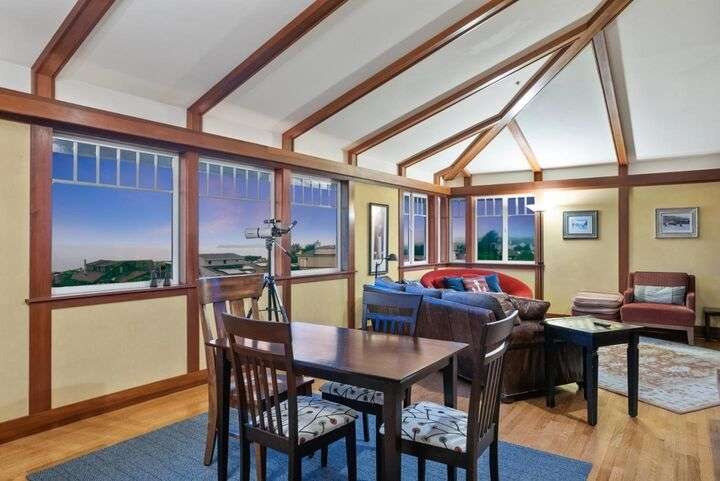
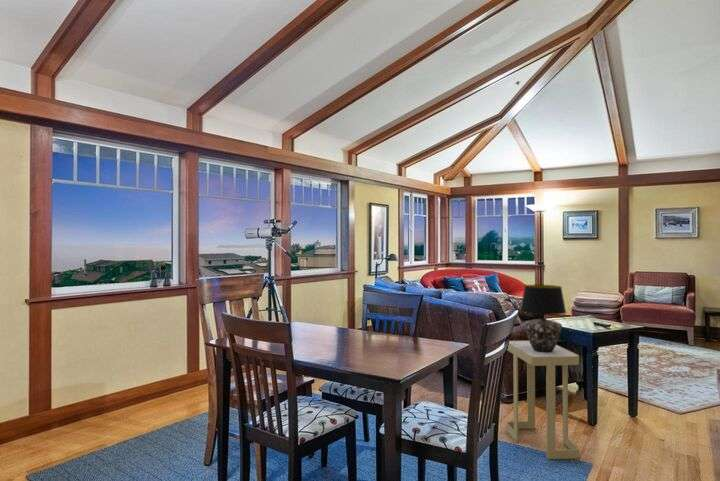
+ side table (534, 395)
+ table lamp (542, 318)
